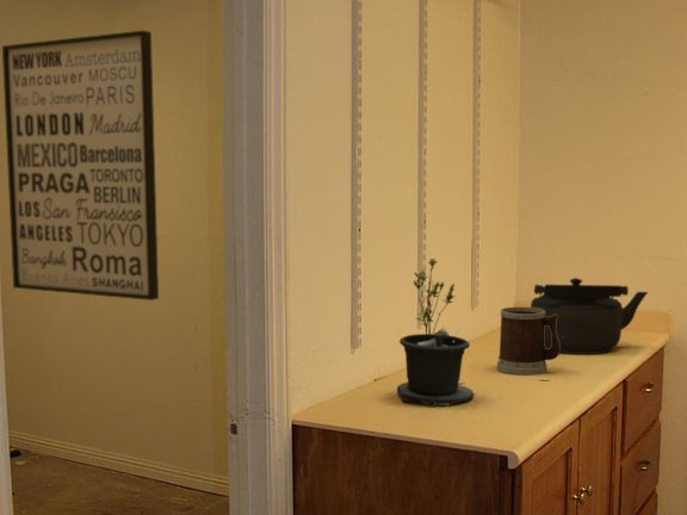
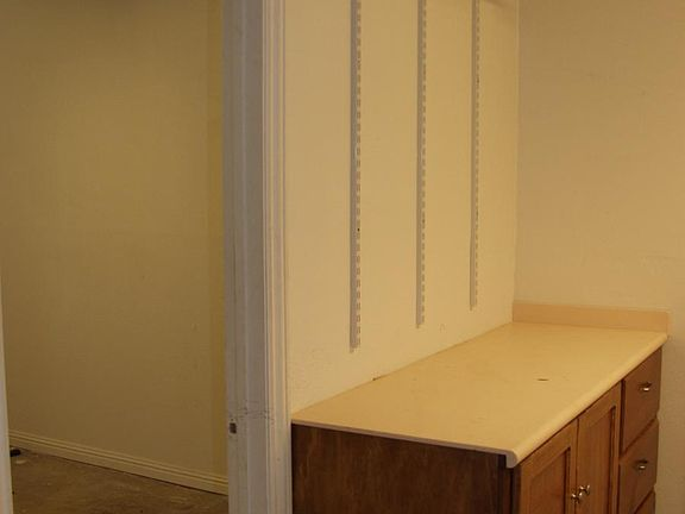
- potted plant (434, 328)
- wall art (78, 168)
- mug (527, 340)
- kettle (578, 312)
